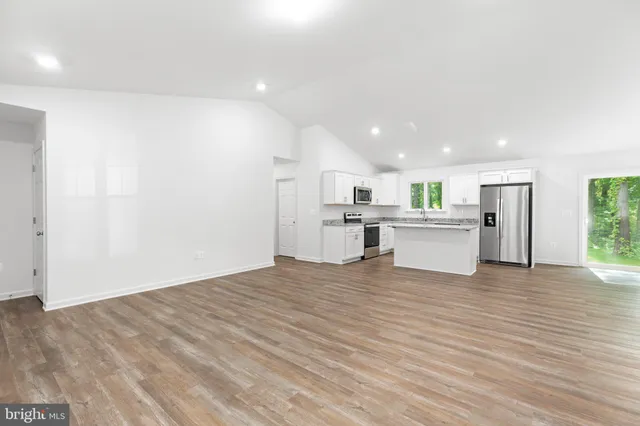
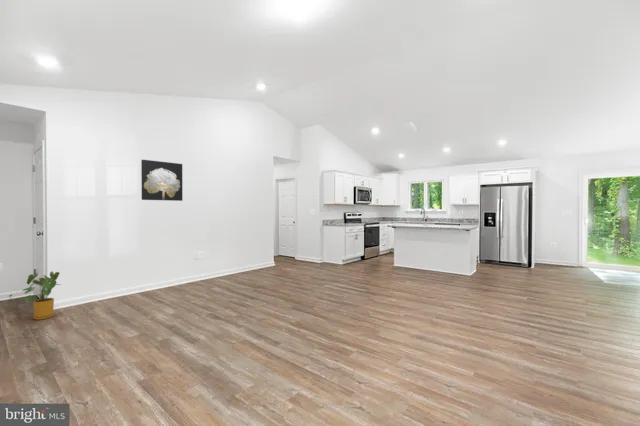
+ wall art (162, 181)
+ house plant (42, 295)
